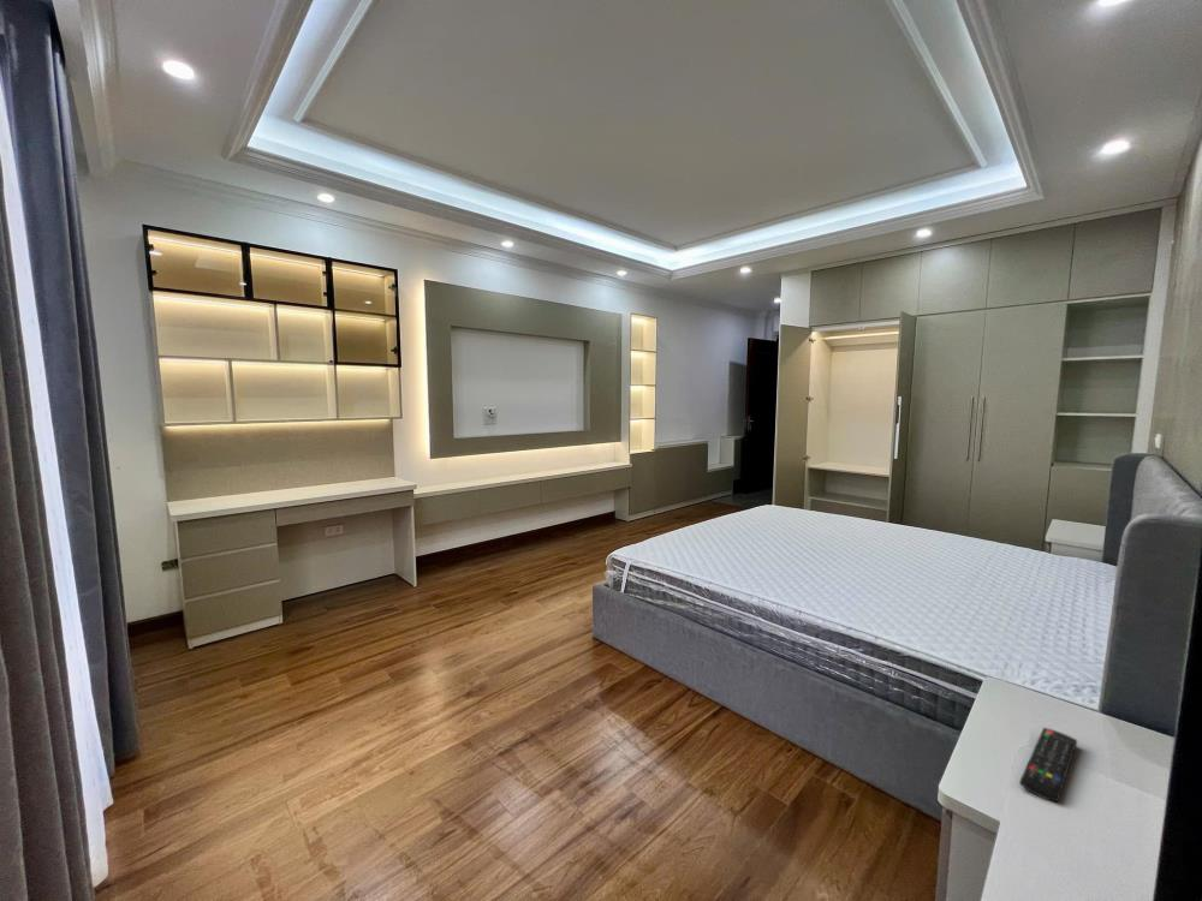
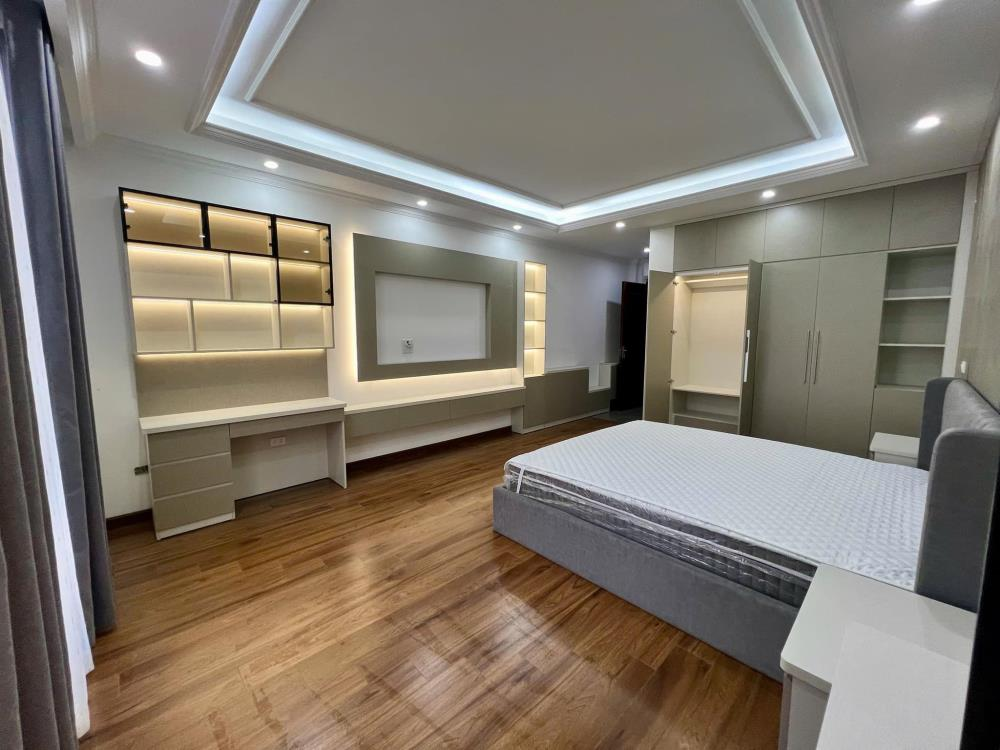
- remote control (1049, 762)
